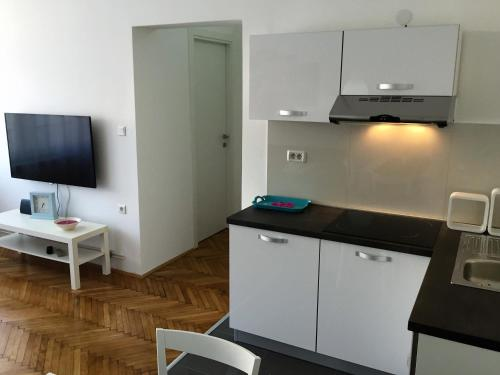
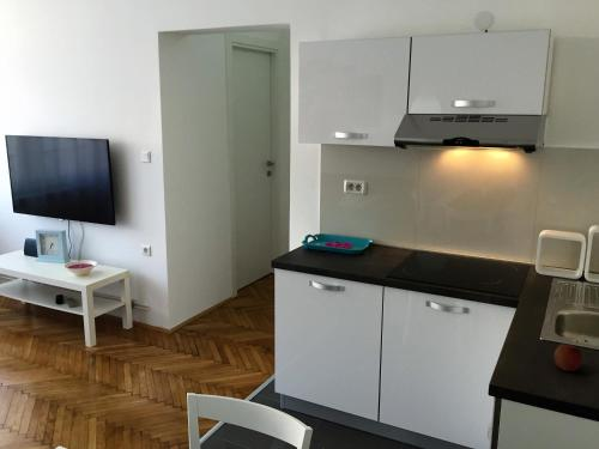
+ fruit (568, 356)
